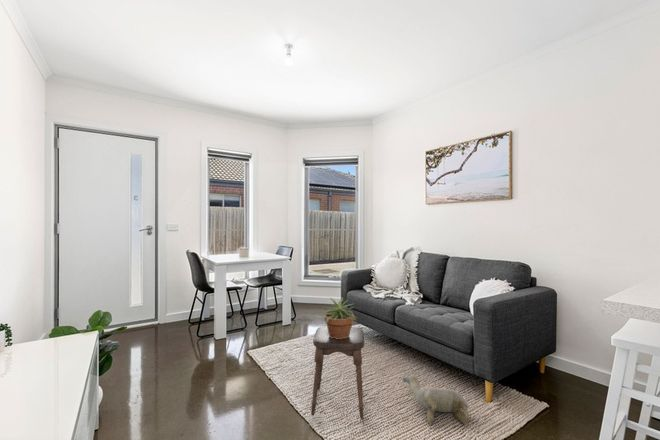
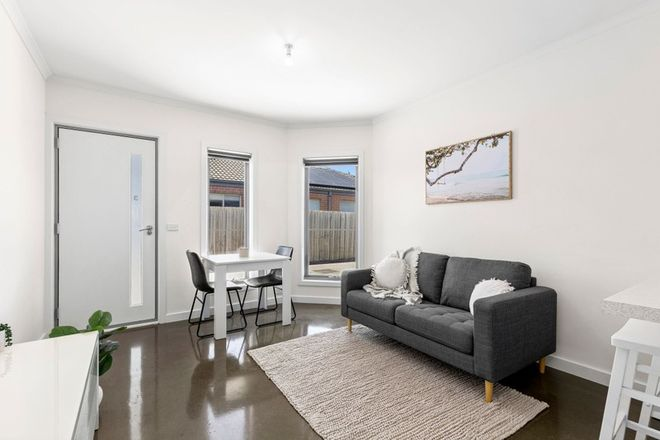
- stool (347, 355)
- plush toy (434, 397)
- potted plant (338, 315)
